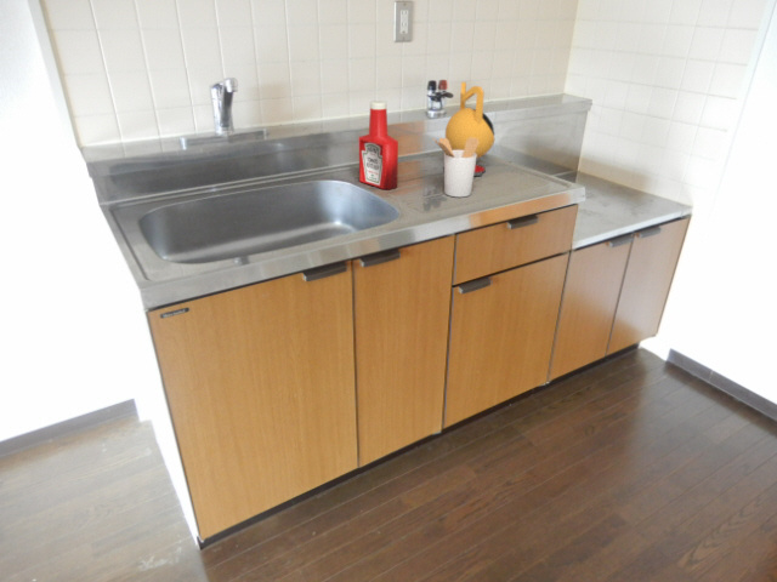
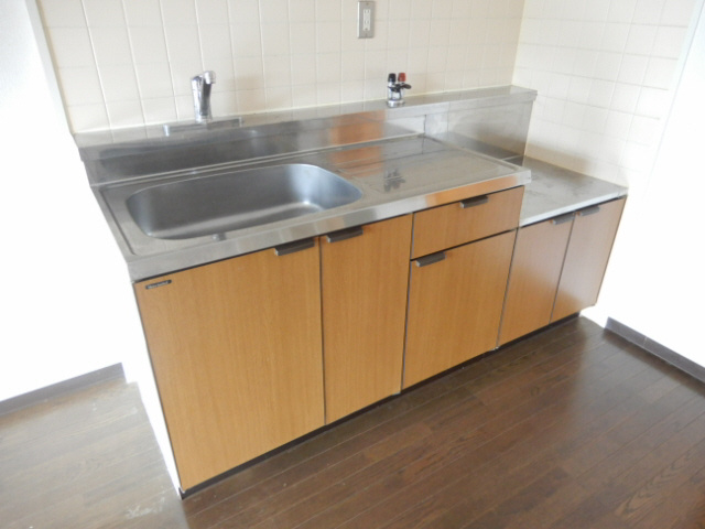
- utensil holder (453, 165)
- soap bottle (378, 144)
- kettle (470, 127)
